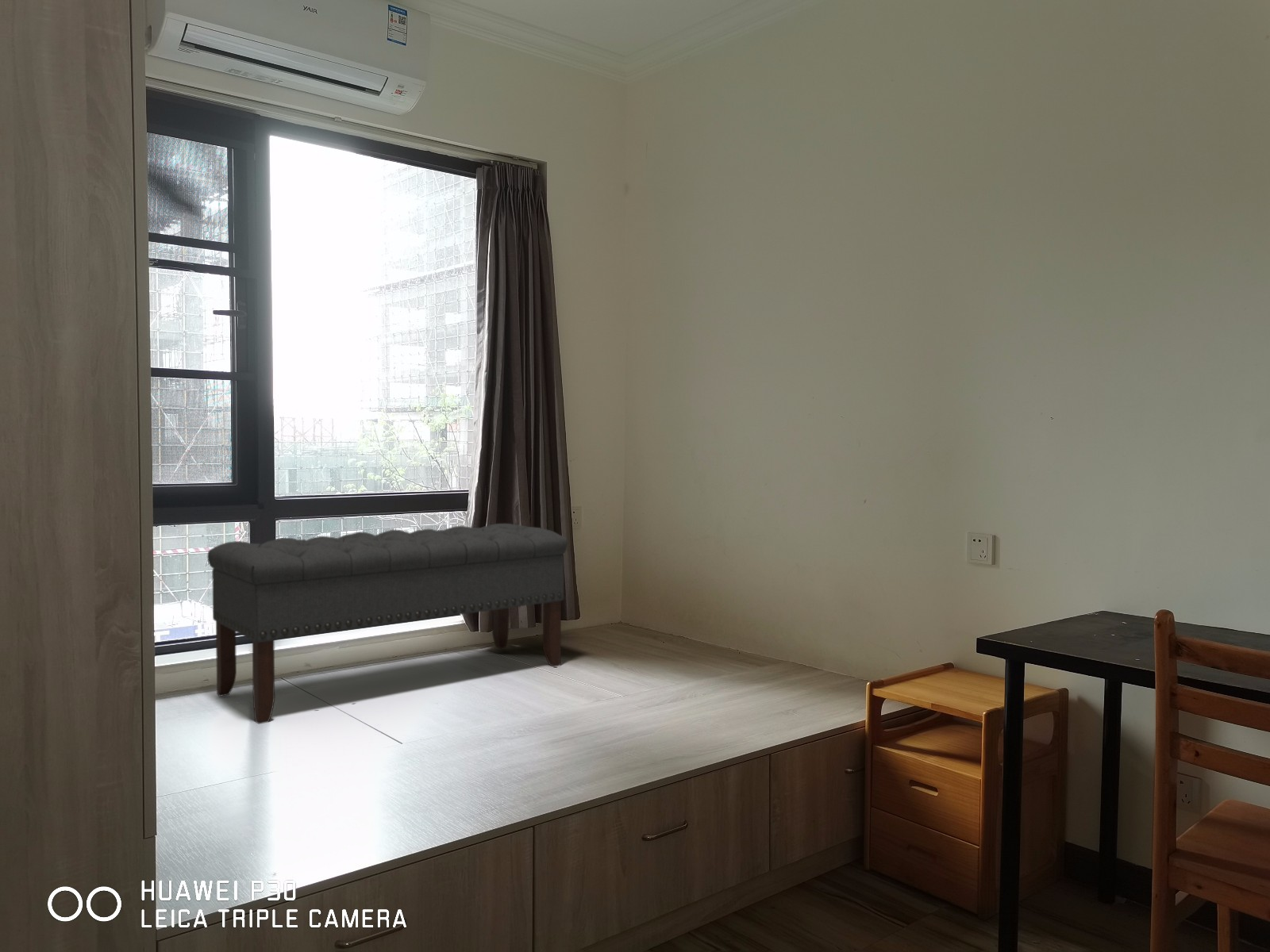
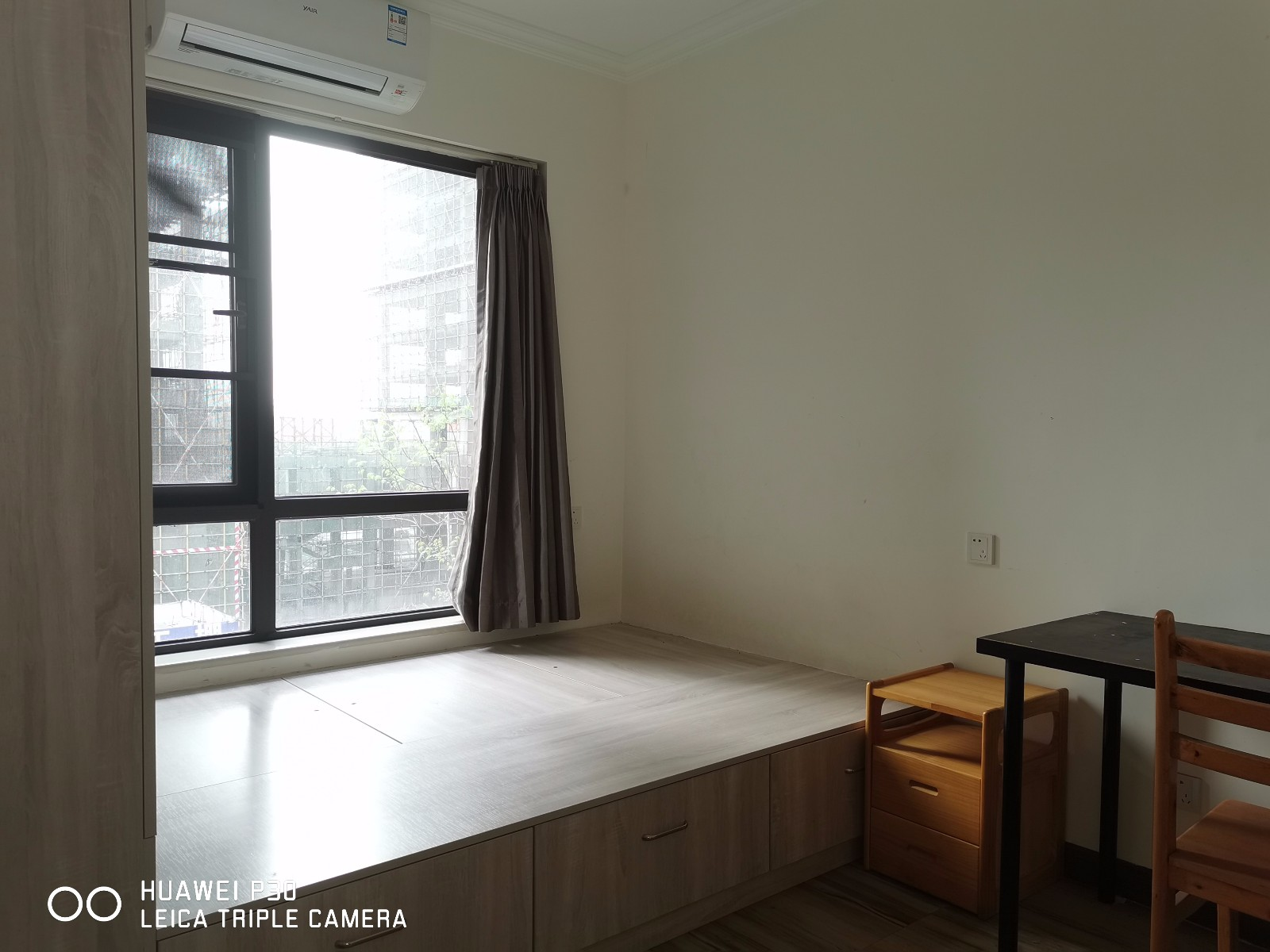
- bench (399, 607)
